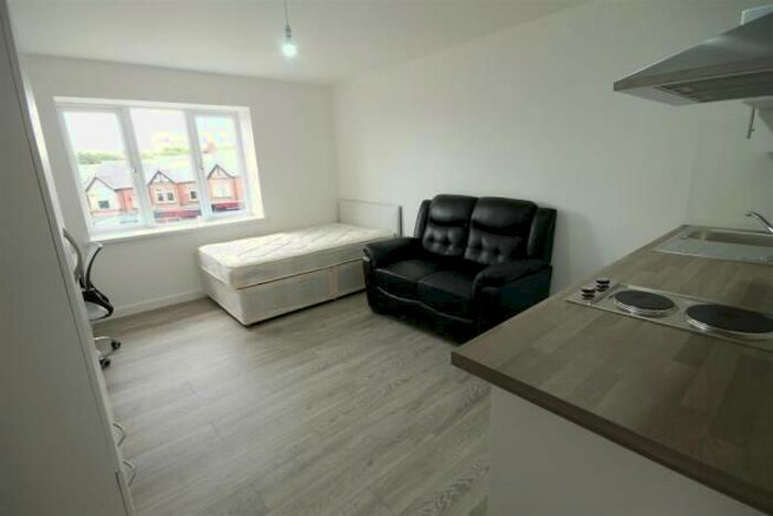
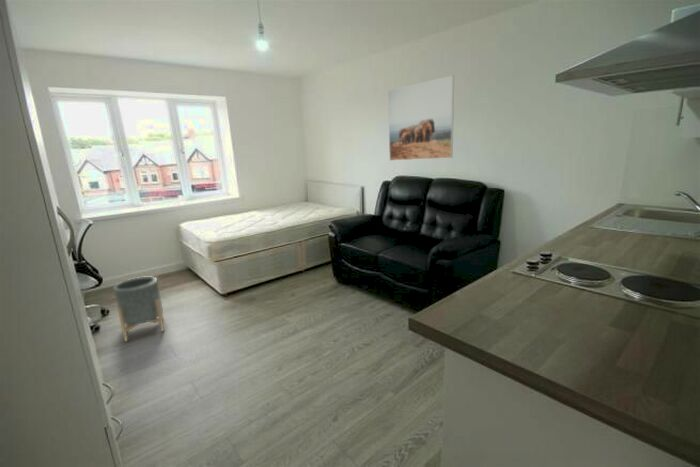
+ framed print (418, 122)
+ planter (140, 306)
